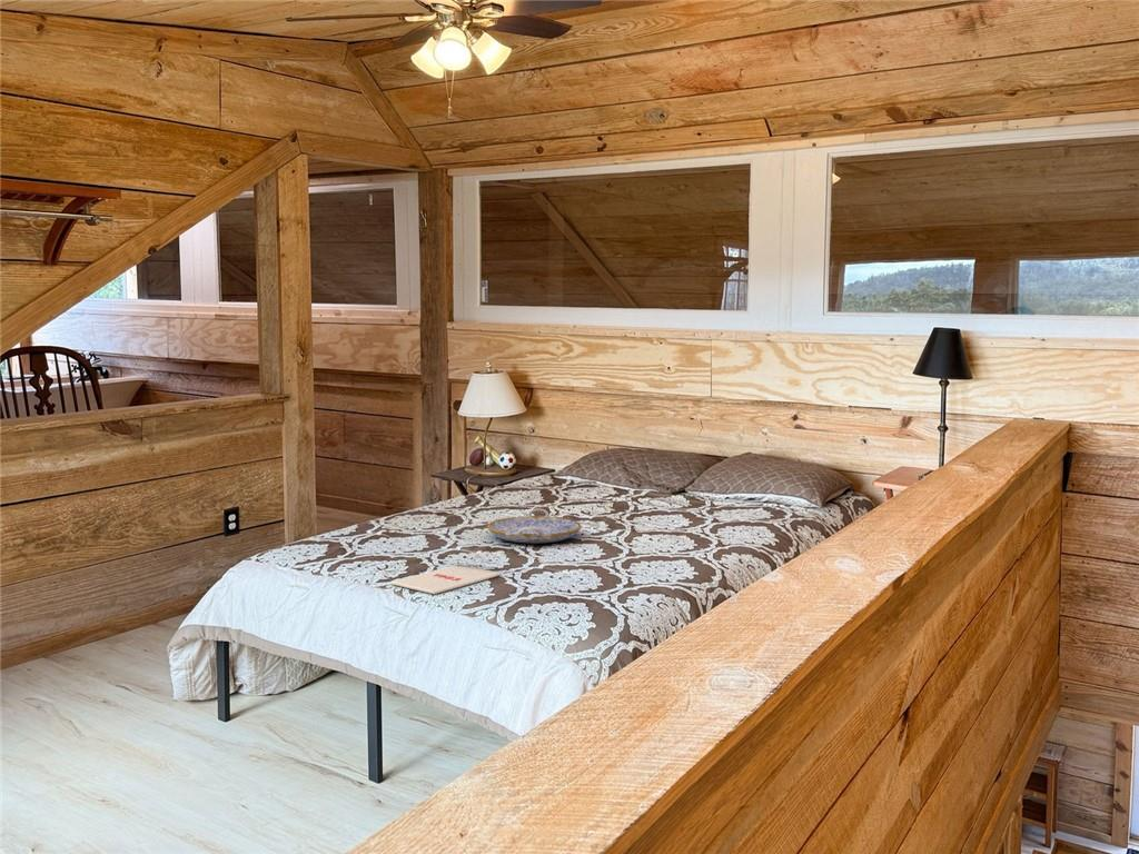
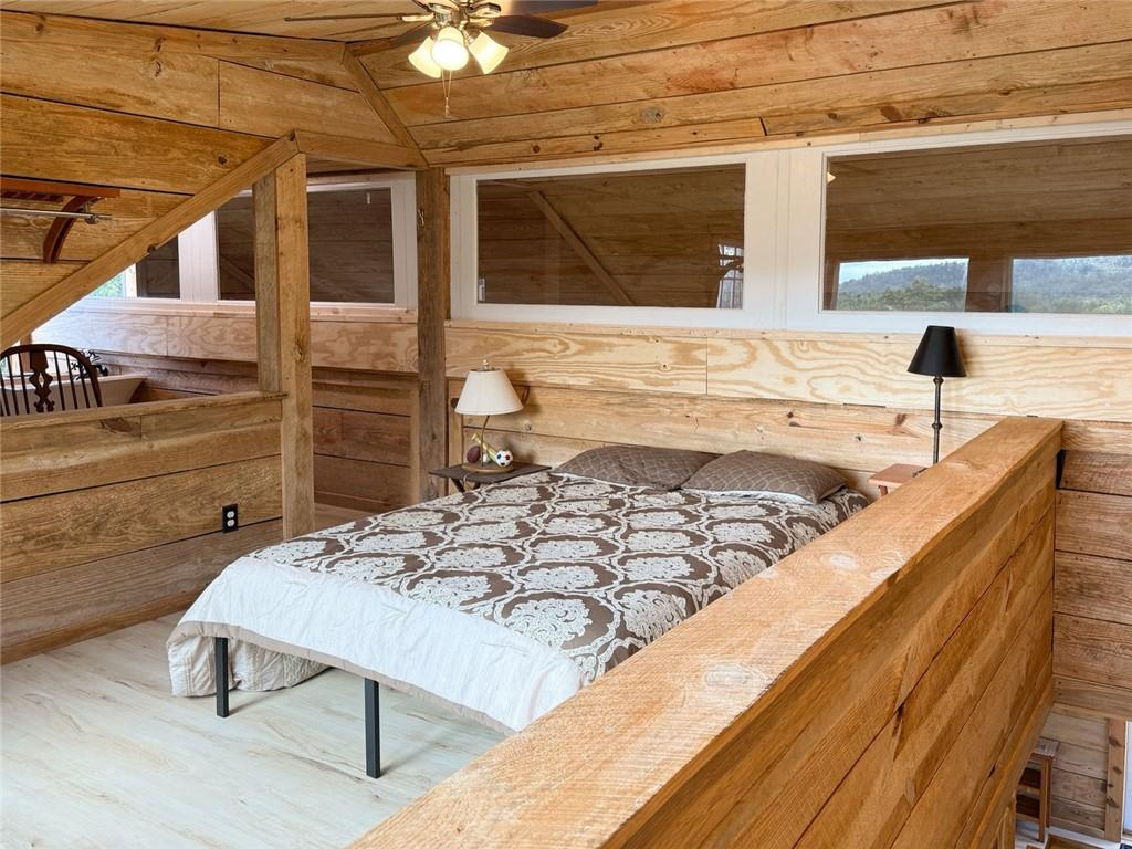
- serving tray (534, 526)
- magazine (446, 578)
